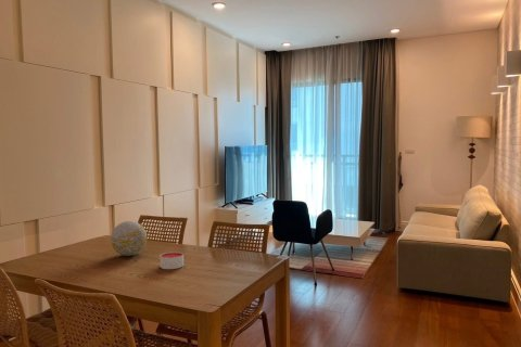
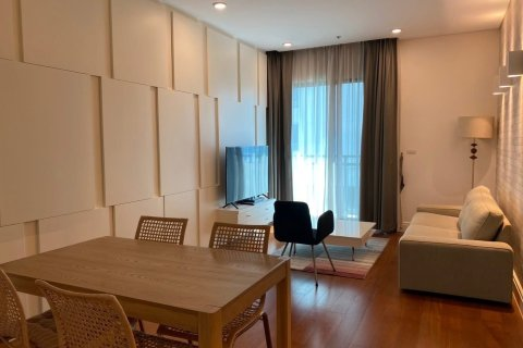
- candle (171, 259)
- decorative ball (128, 237)
